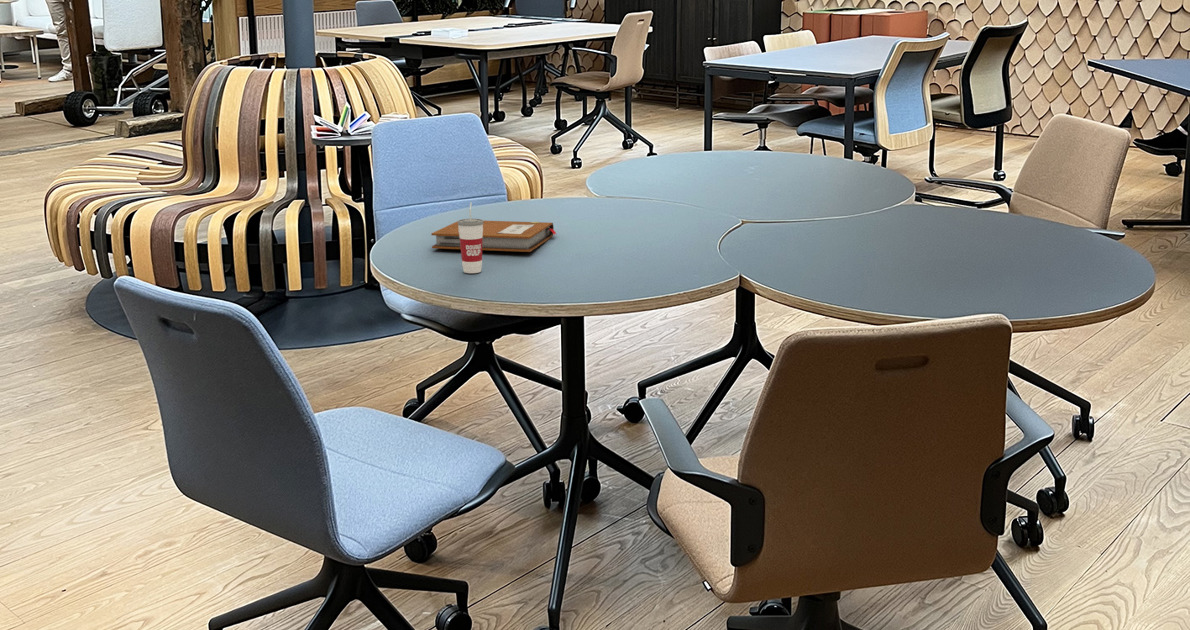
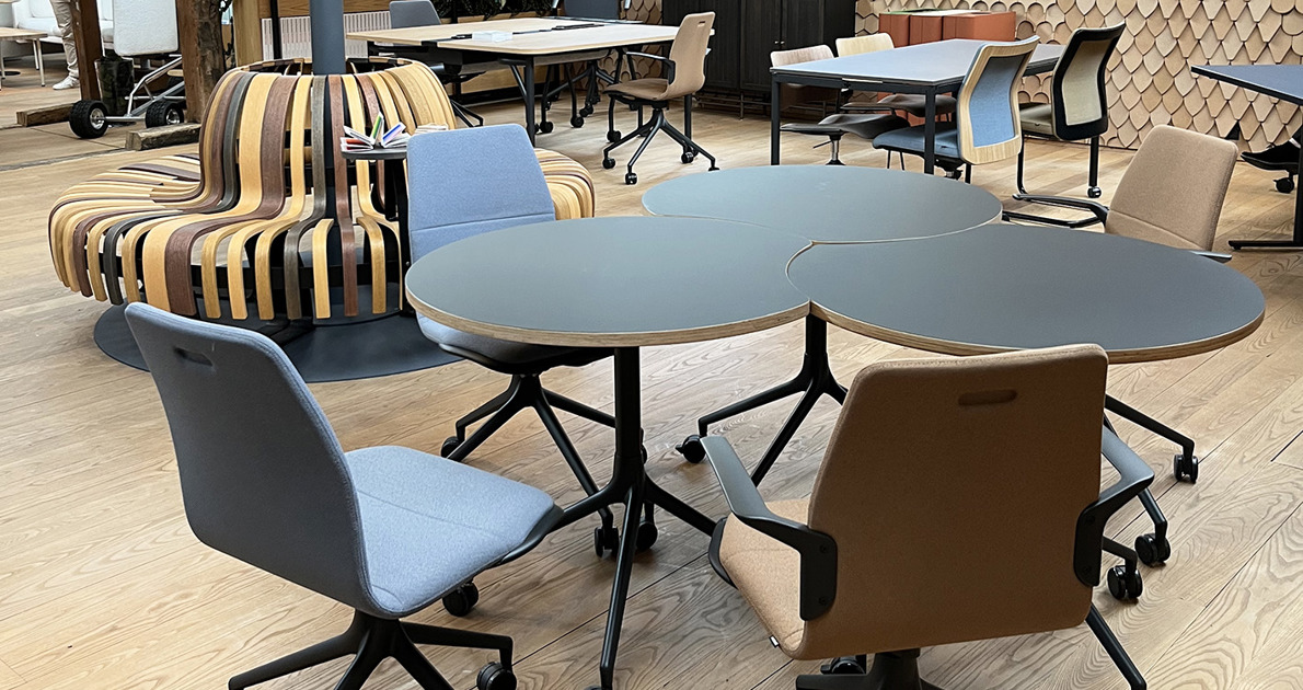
- cup (471, 237)
- notebook (497, 234)
